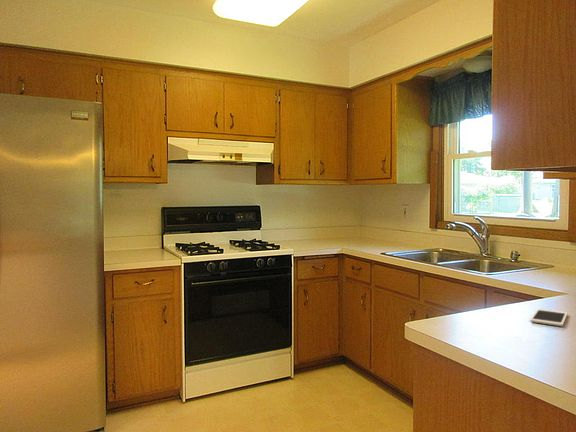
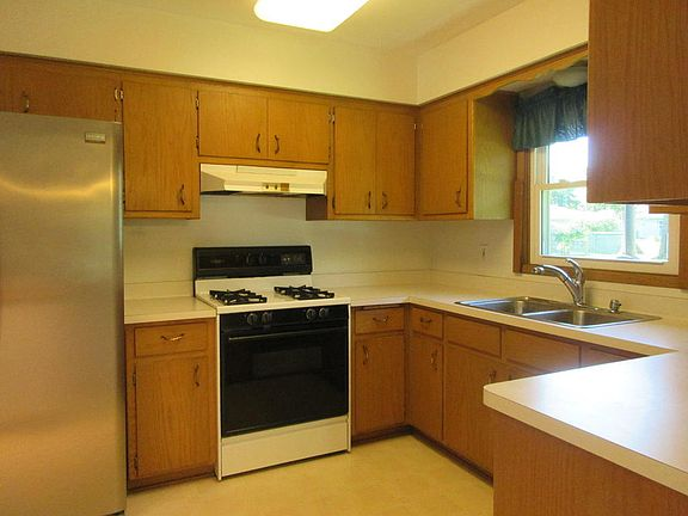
- cell phone (549, 316)
